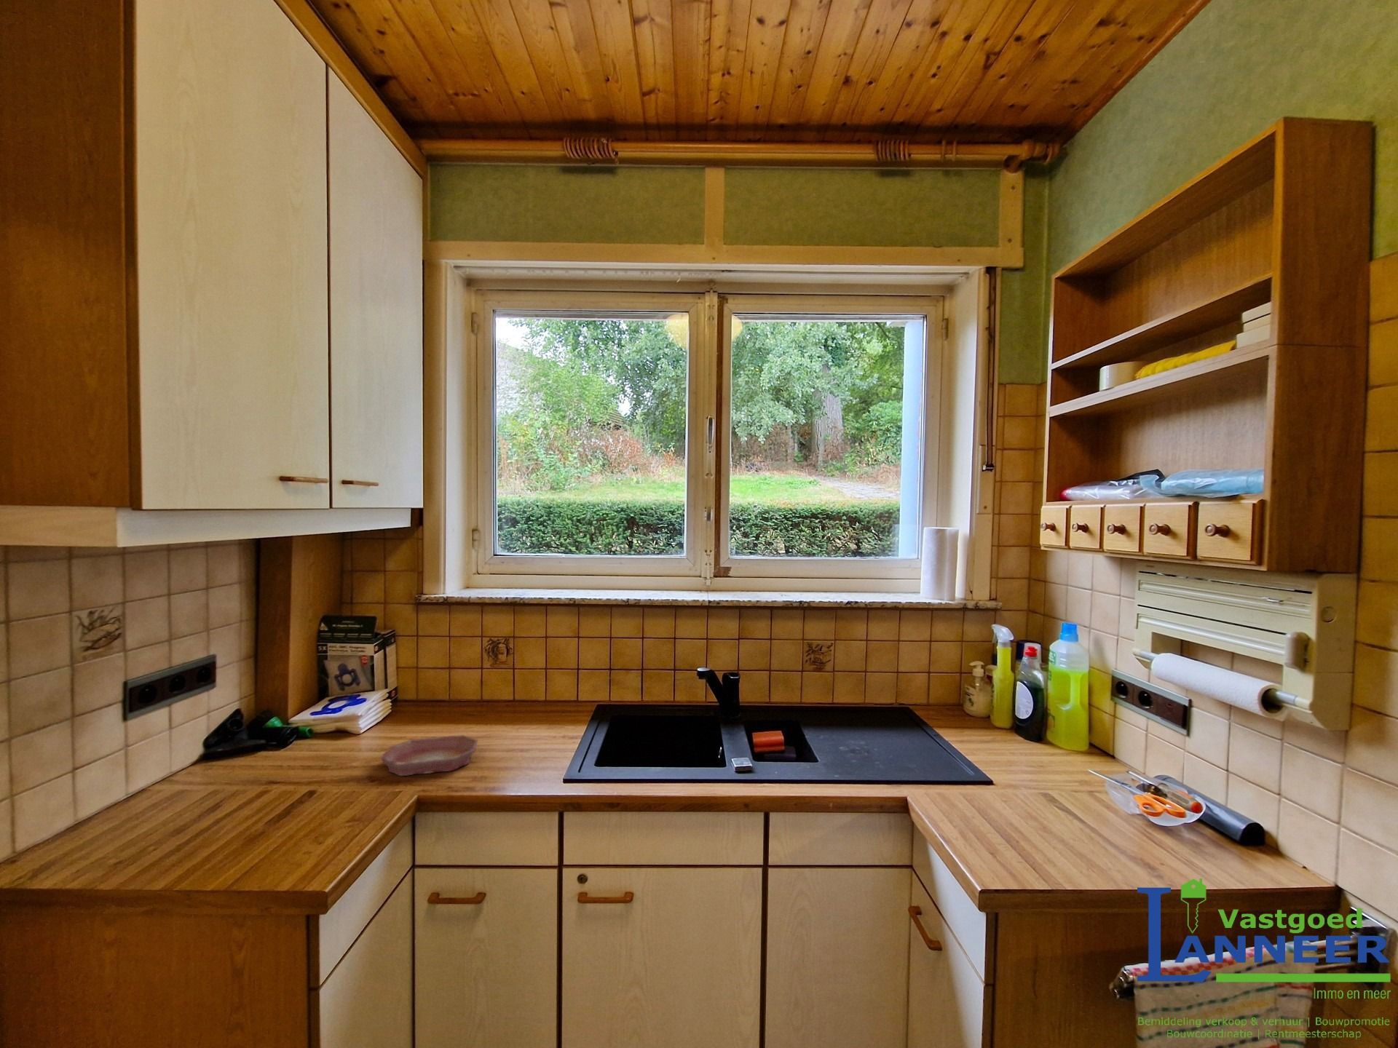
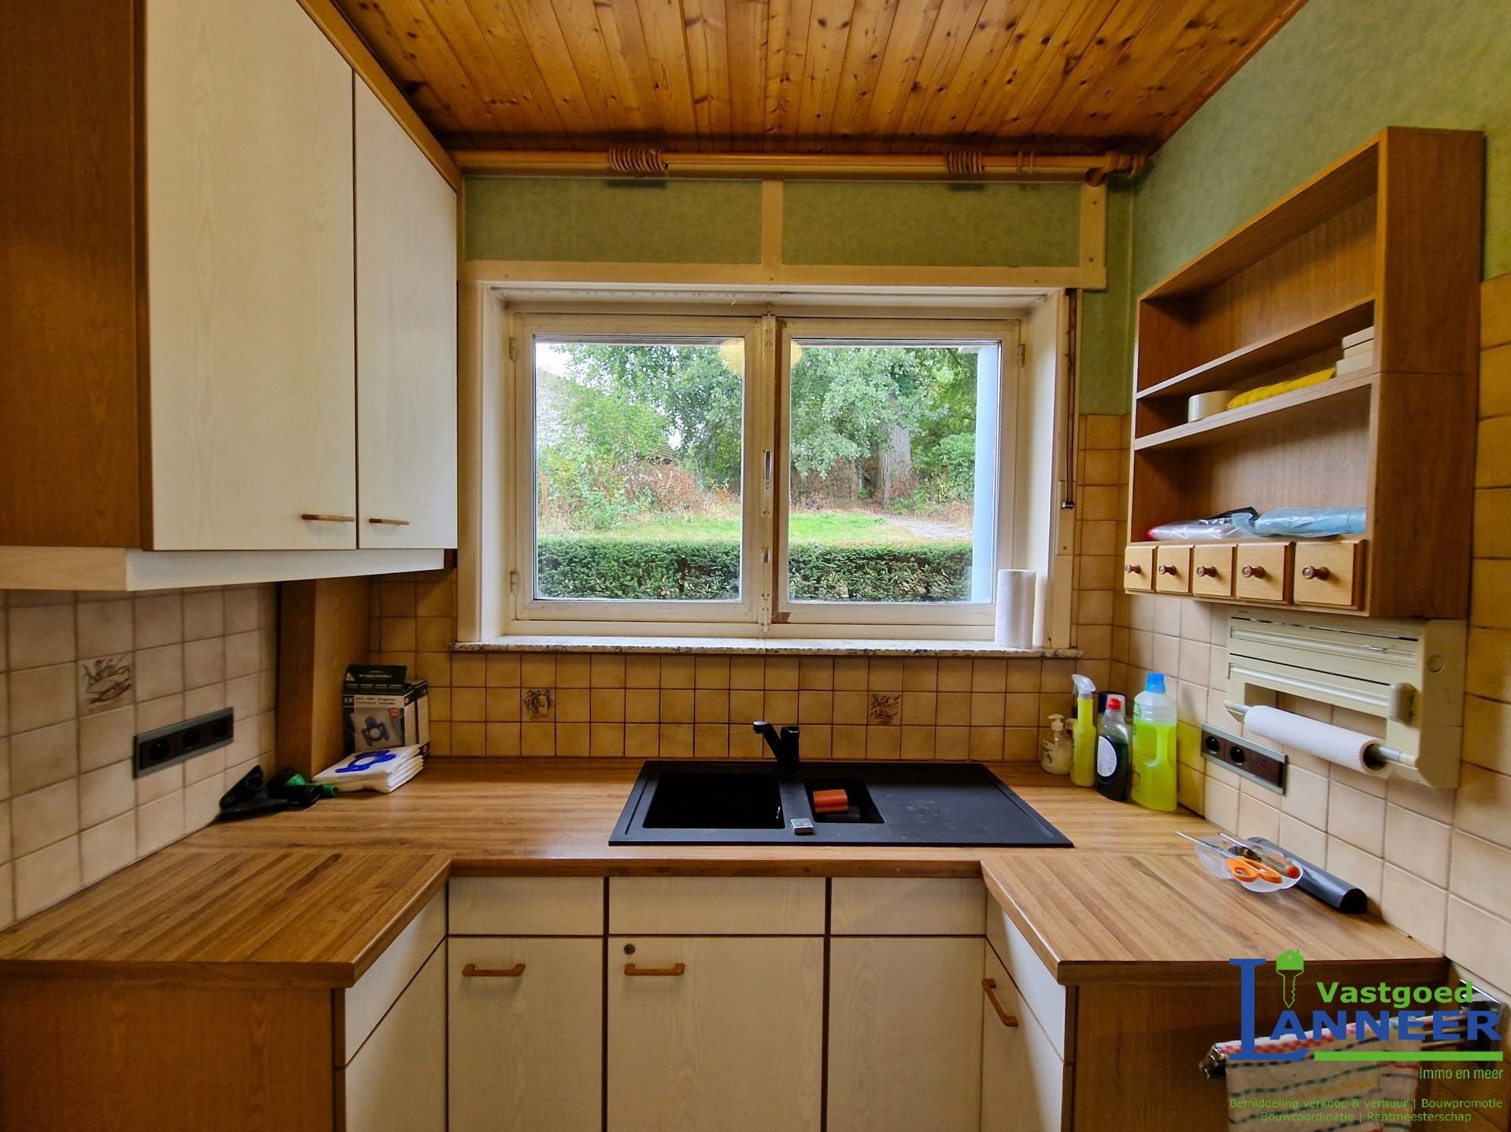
- bowl (432, 755)
